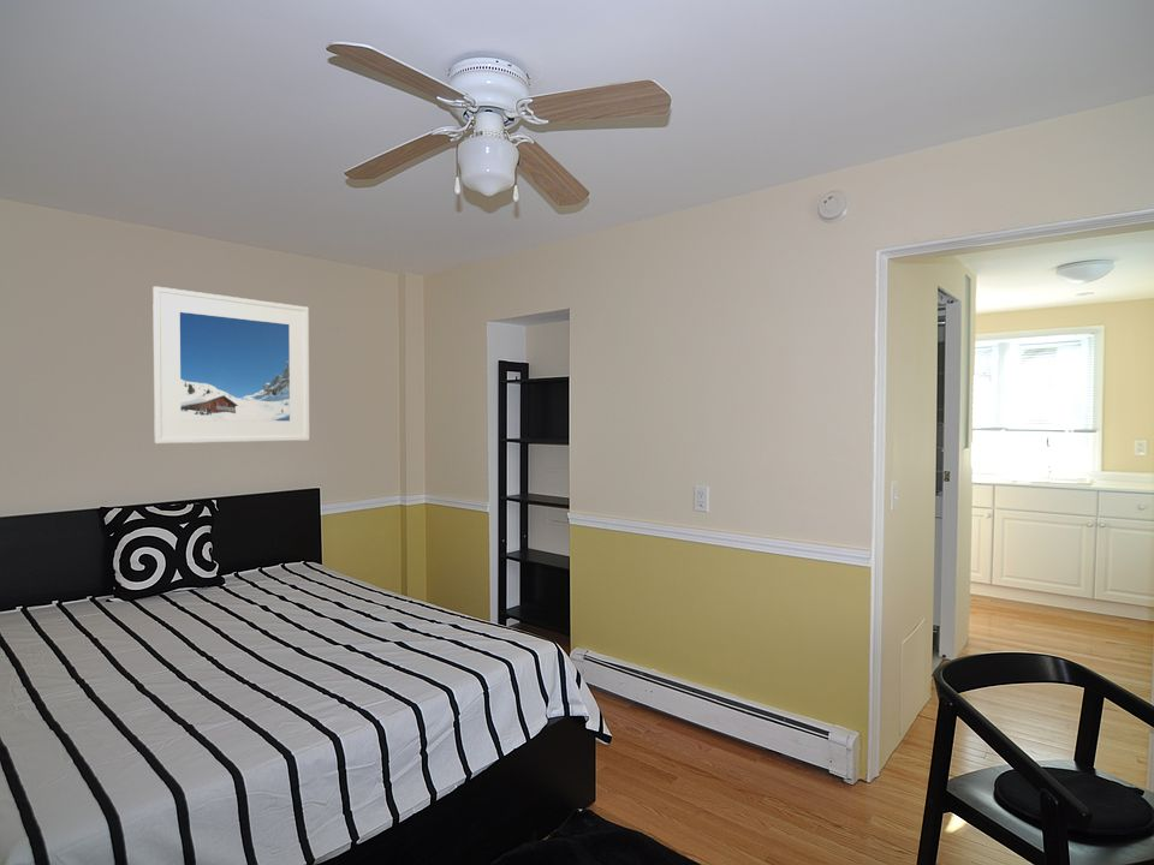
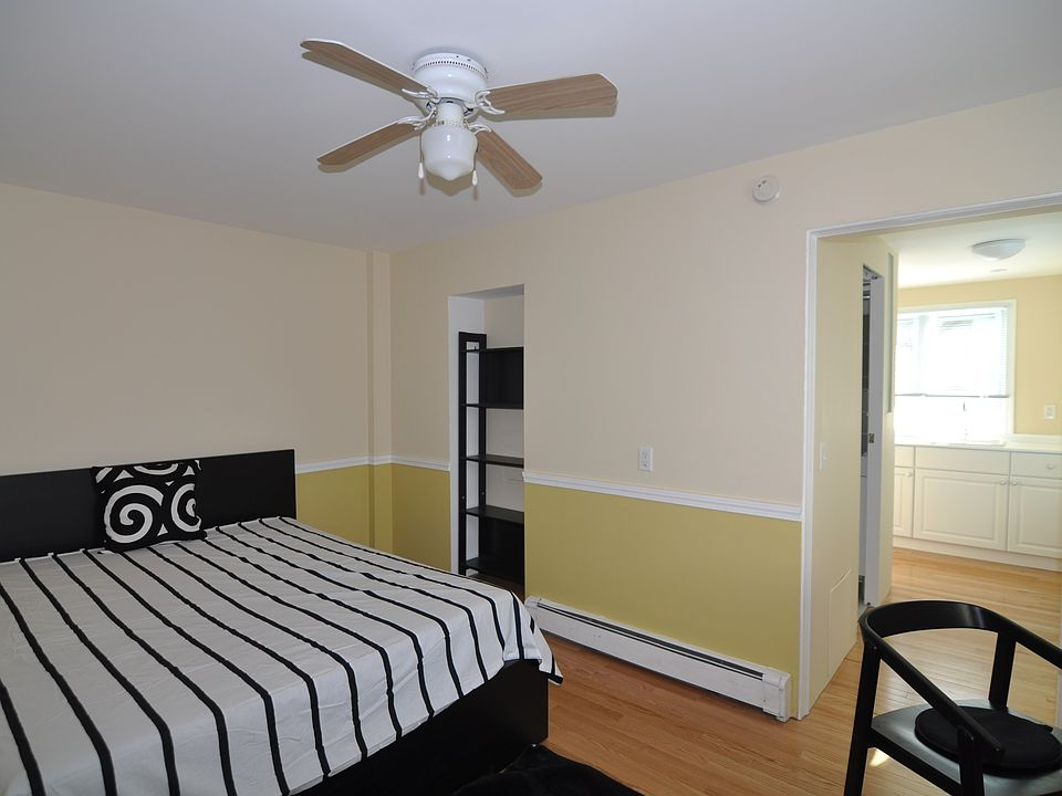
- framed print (237, 369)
